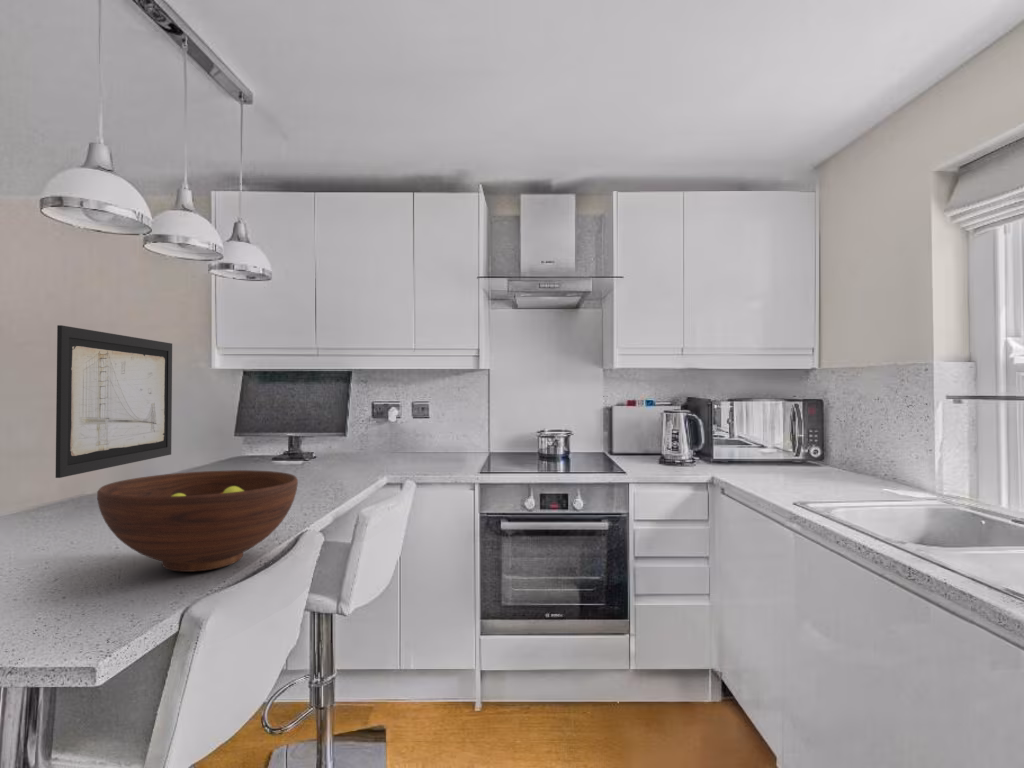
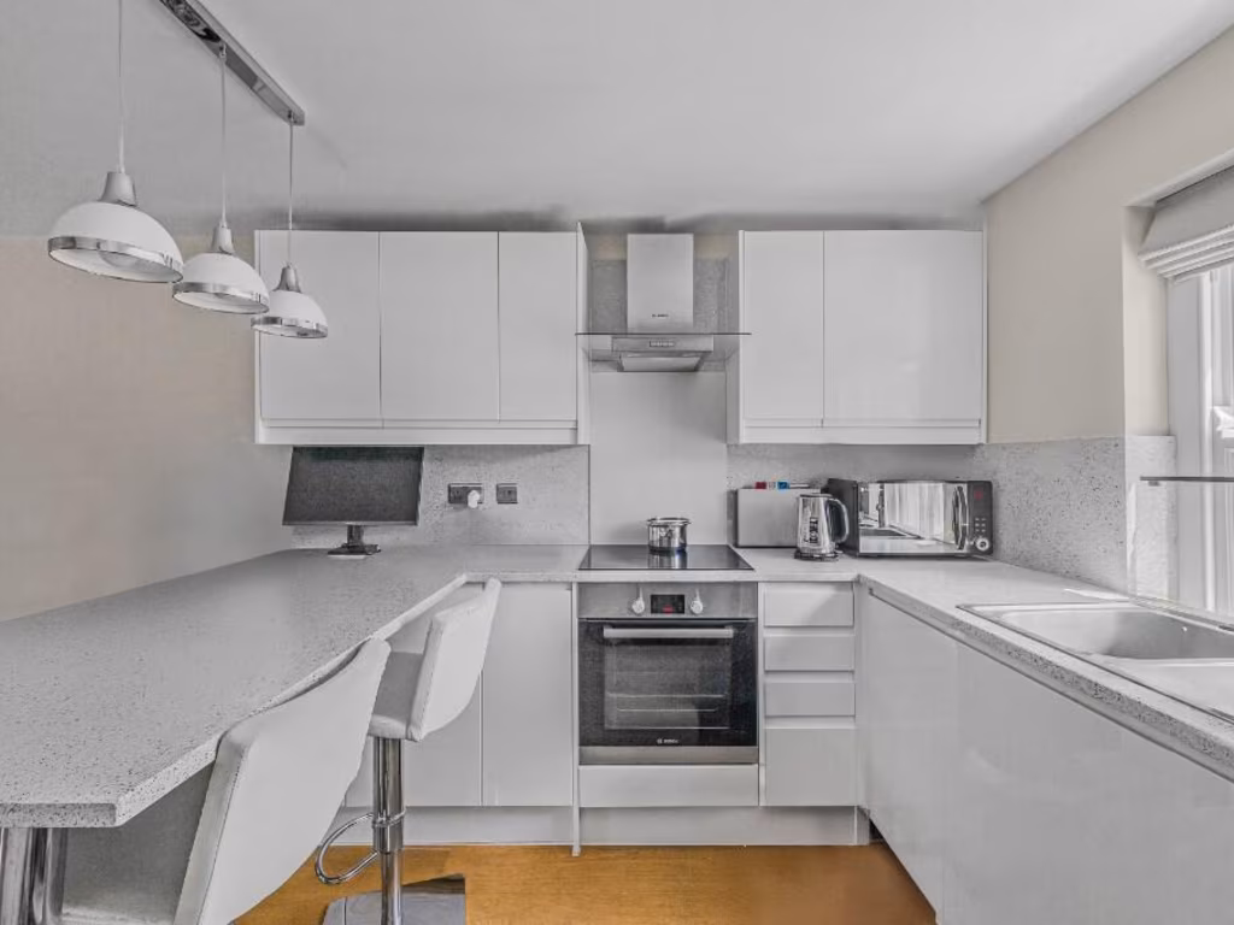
- fruit bowl (203, 522)
- wall art (123, 400)
